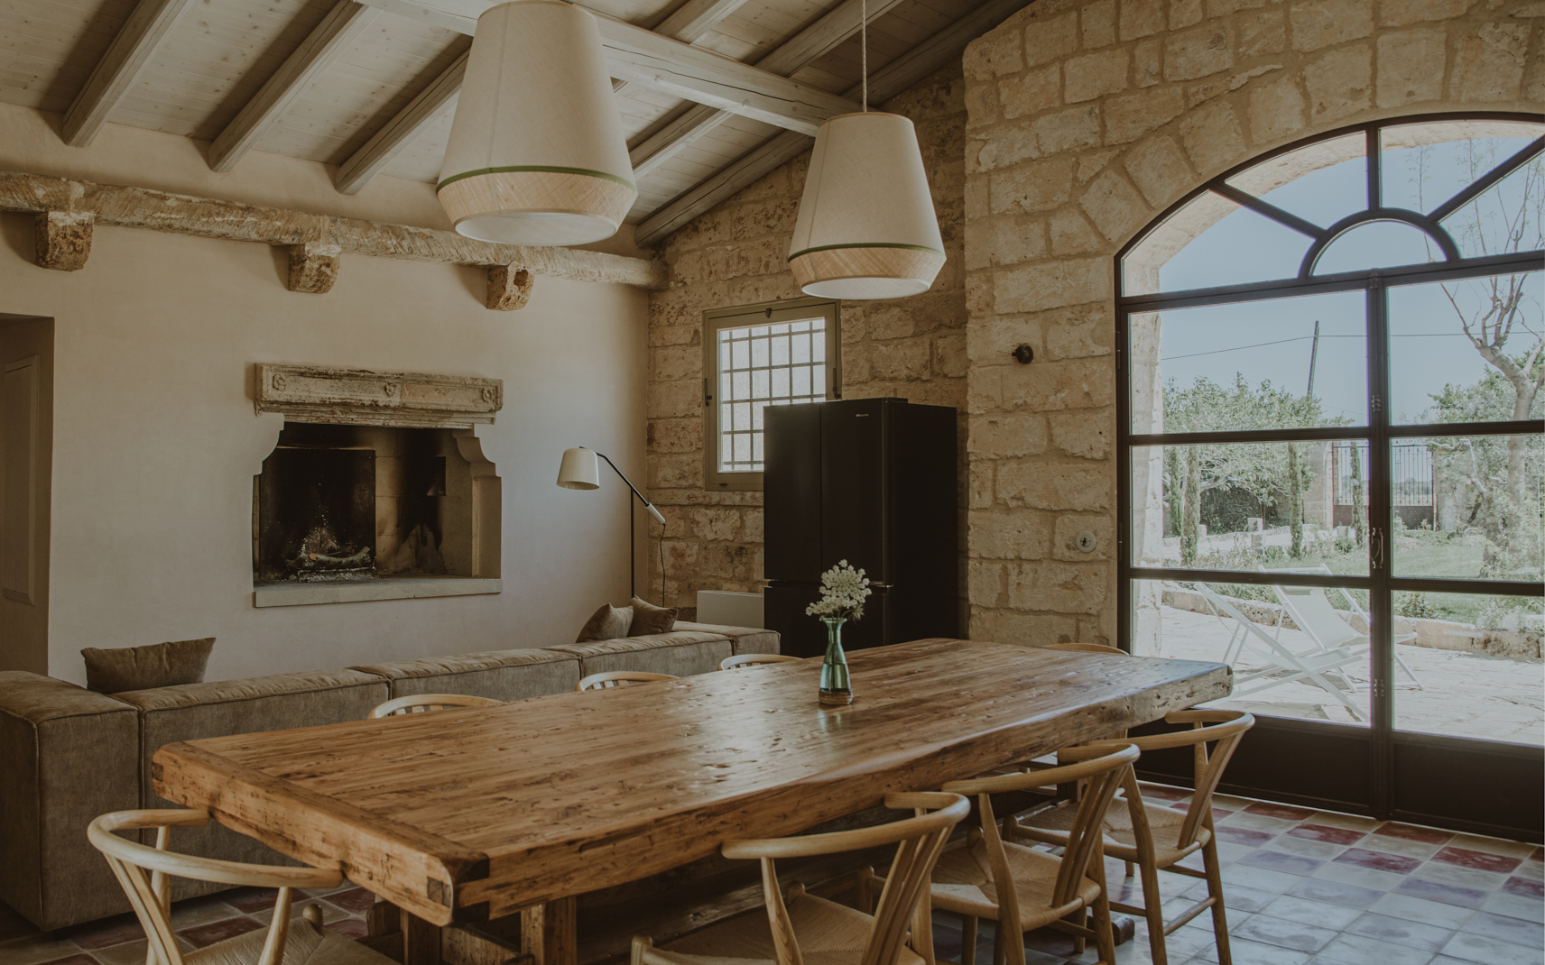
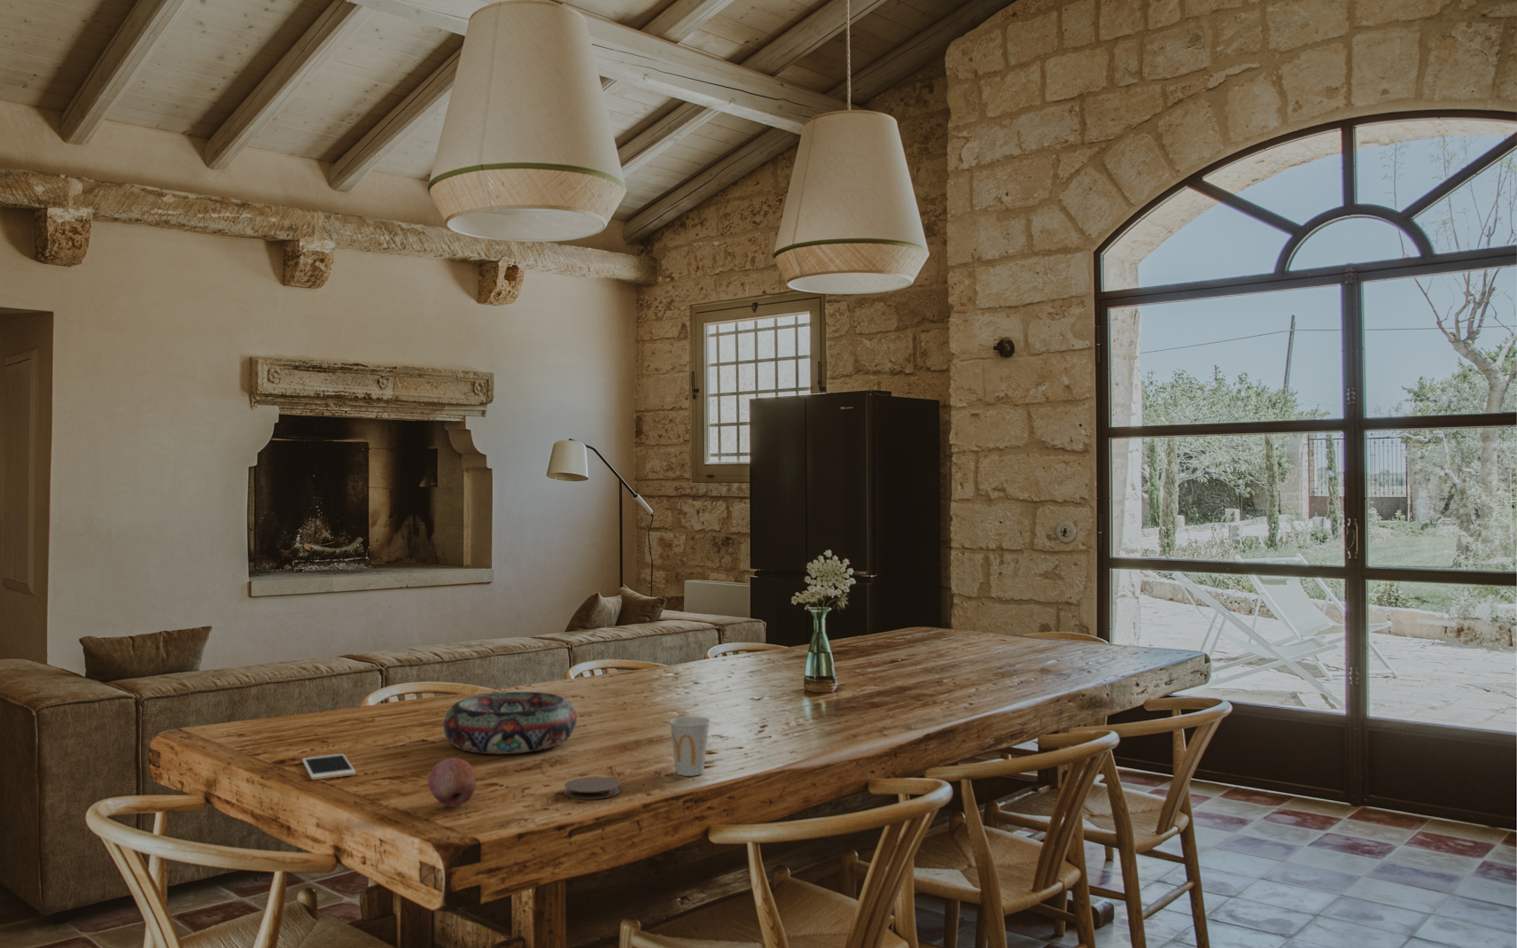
+ coaster (592, 787)
+ cup (689, 746)
+ fruit (452, 781)
+ decorative bowl (510, 722)
+ cell phone (328, 766)
